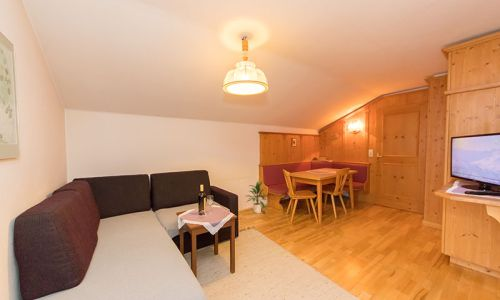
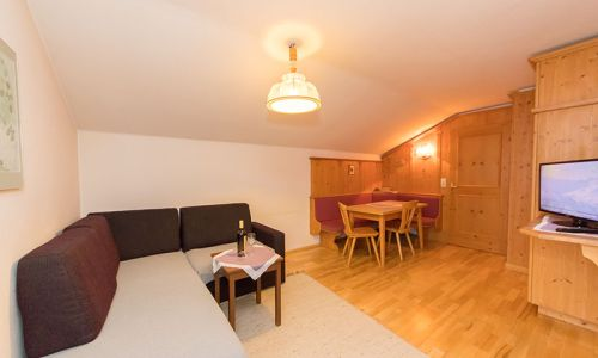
- indoor plant (257, 196)
